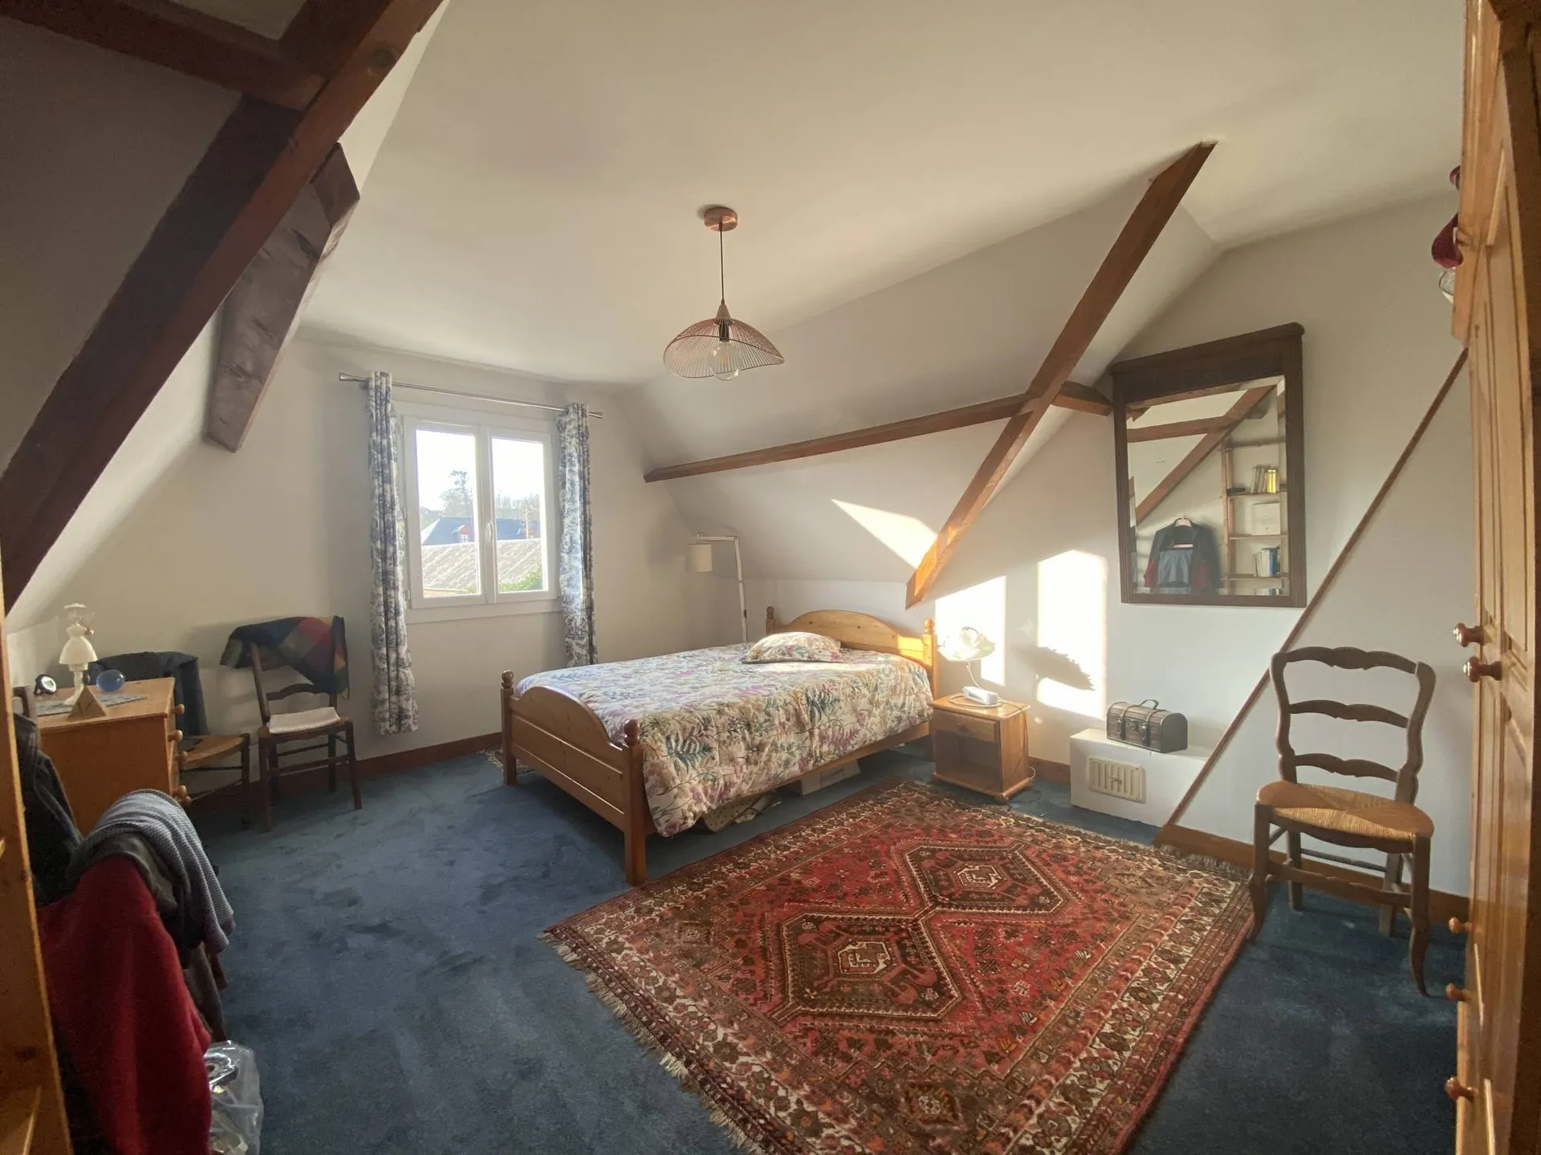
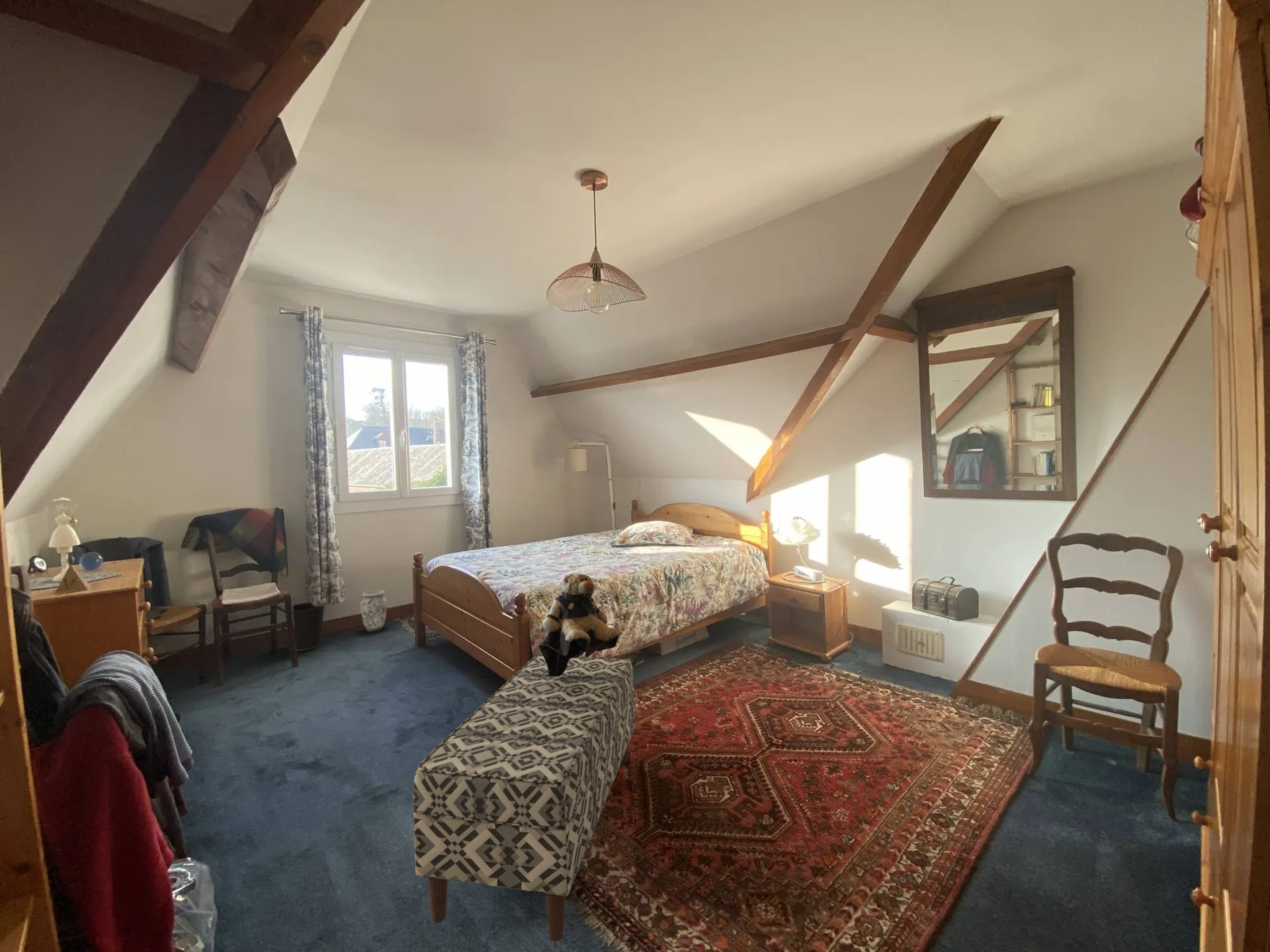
+ vase (374, 610)
+ wastebasket (305, 626)
+ teddy bear (581, 629)
+ bench (548, 764)
